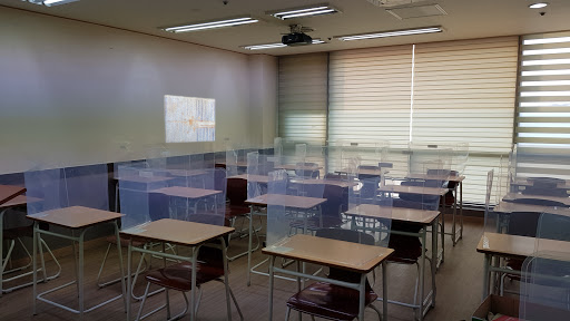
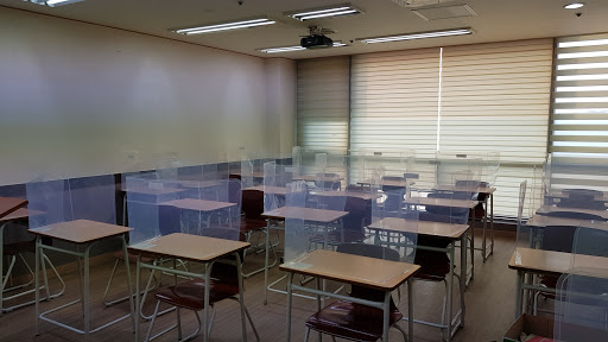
- wall art (190, 119)
